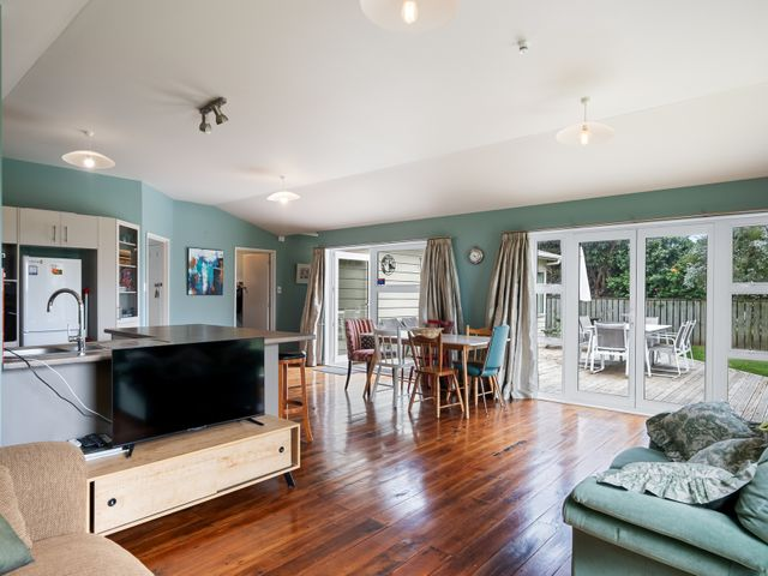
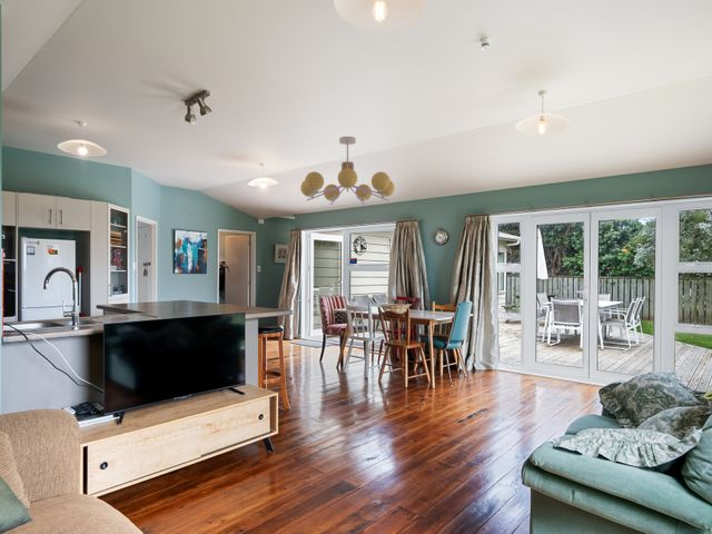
+ chandelier (347, 168)
